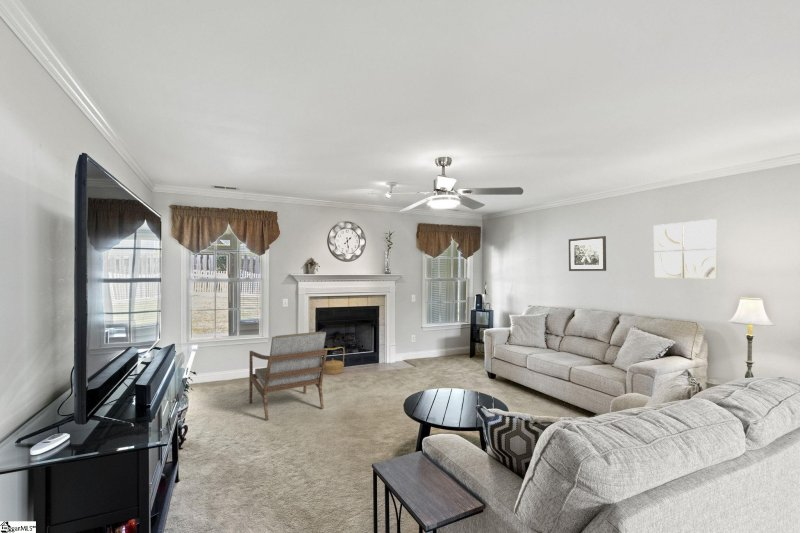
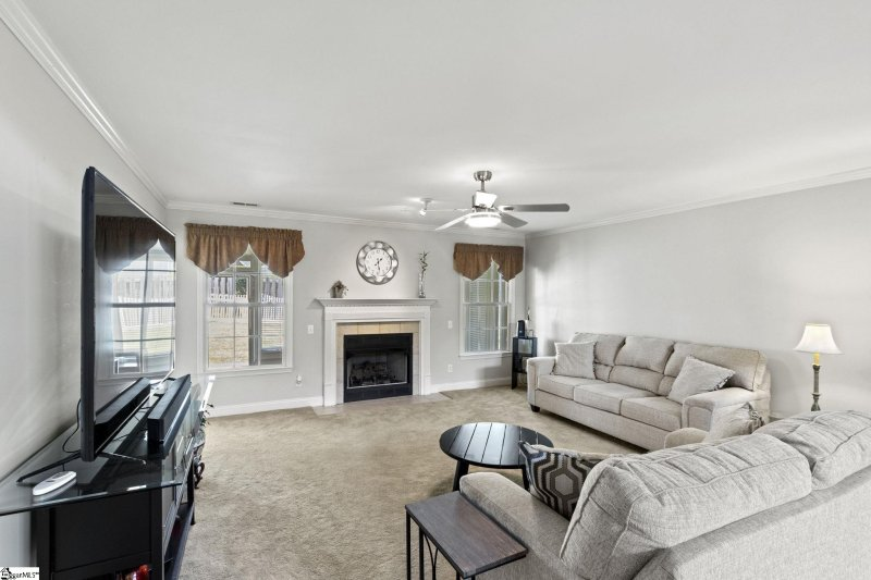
- basket (332, 359)
- armchair (288, 368)
- wall art (683, 249)
- wall art (586, 254)
